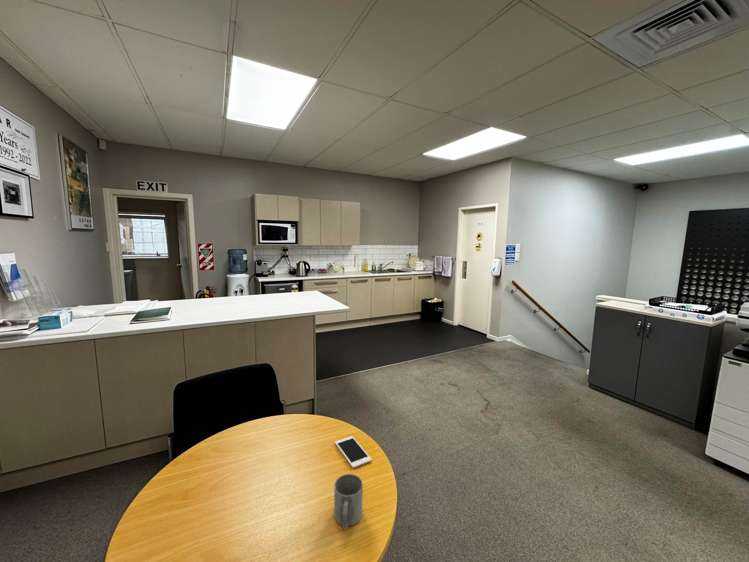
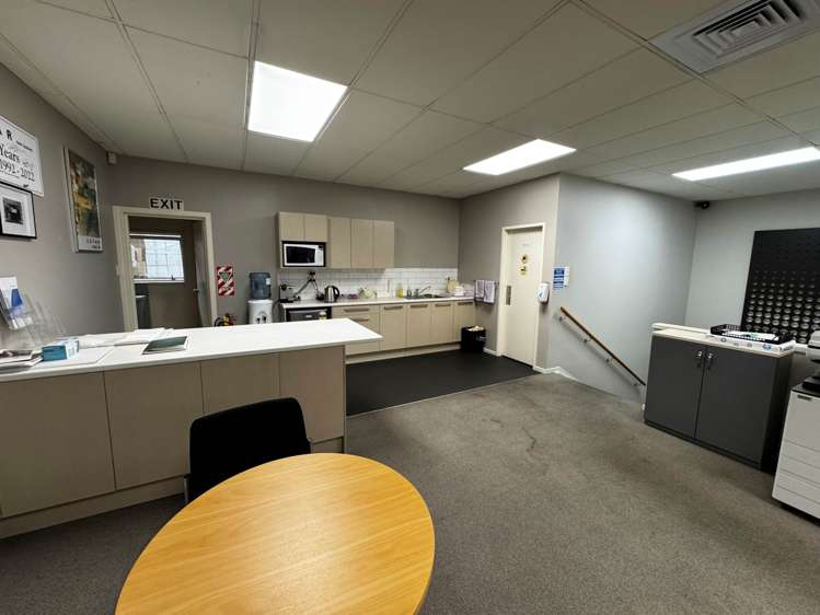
- mug (347, 504)
- cell phone (352, 450)
